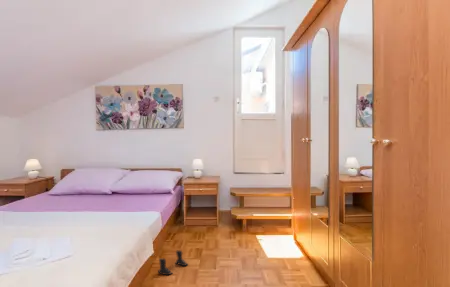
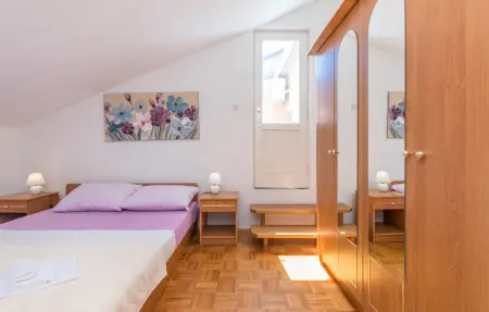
- boots (175, 262)
